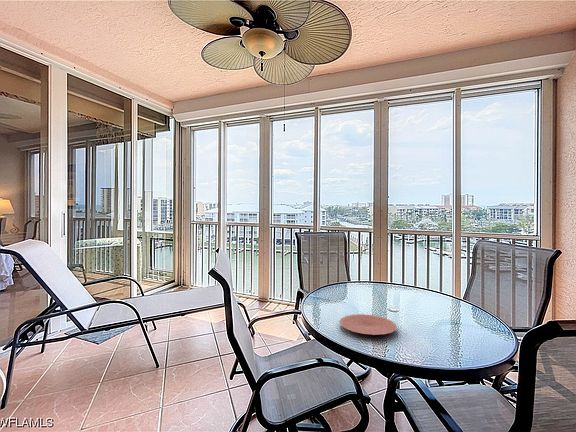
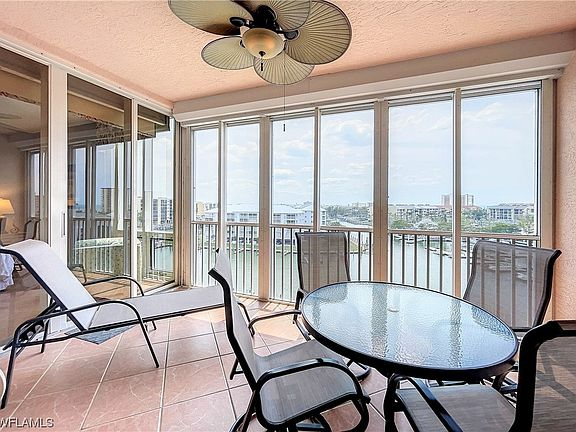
- plate (367, 325)
